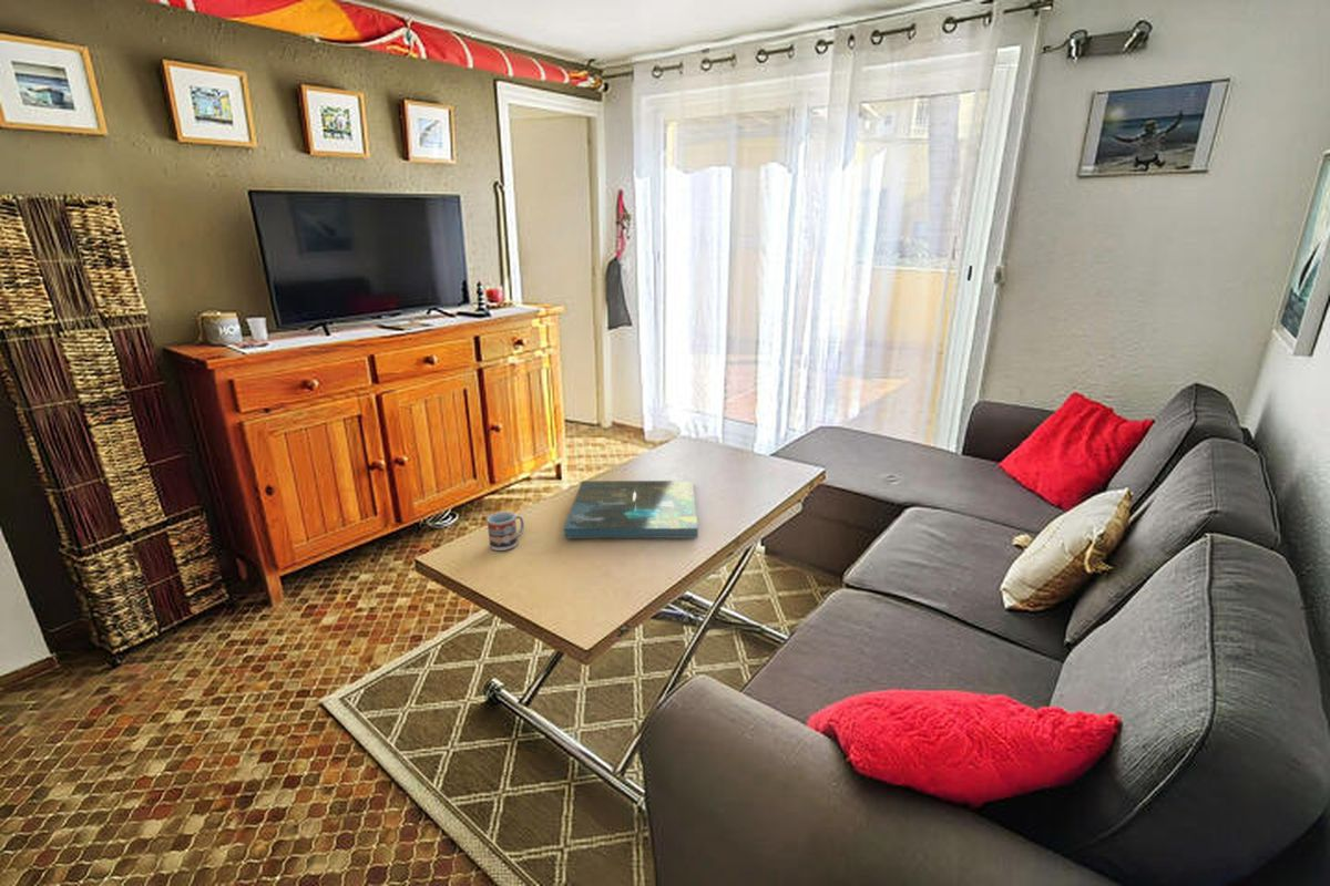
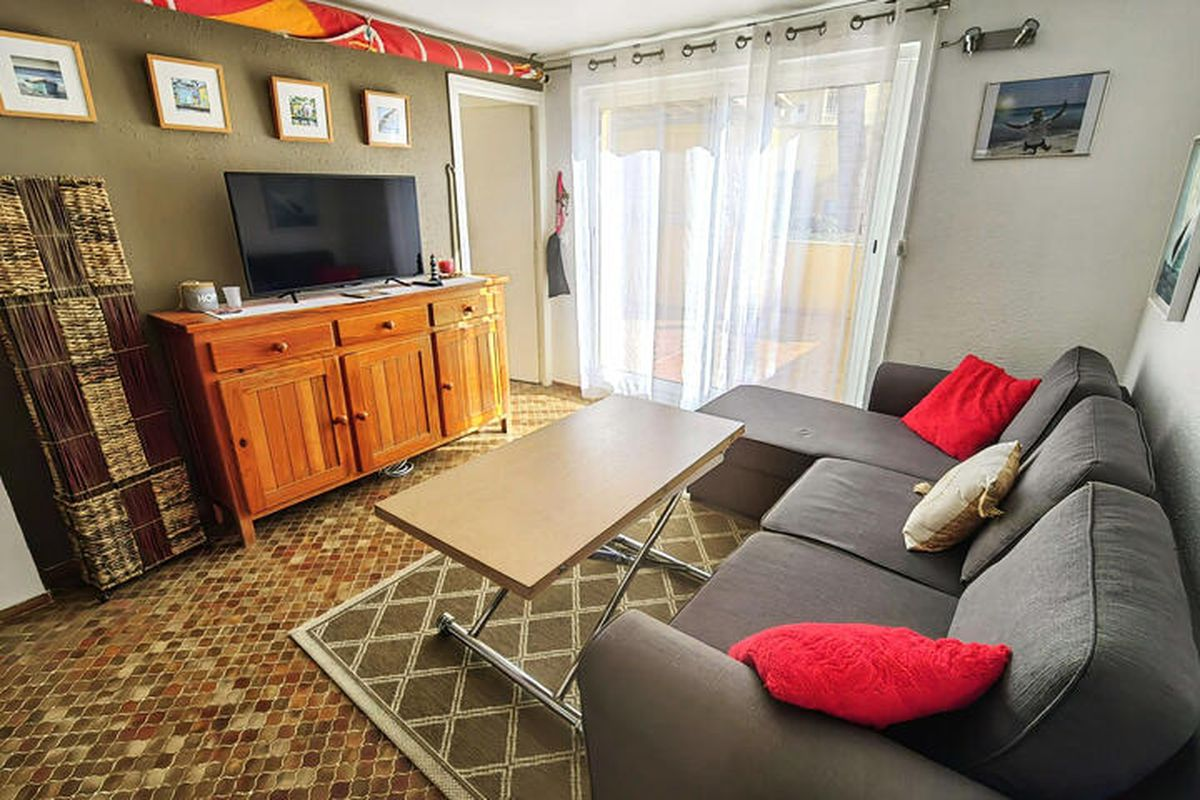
- cup (507, 528)
- board game (634, 503)
